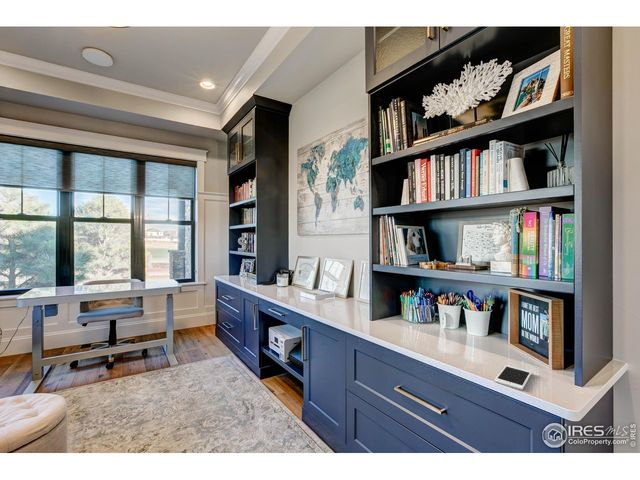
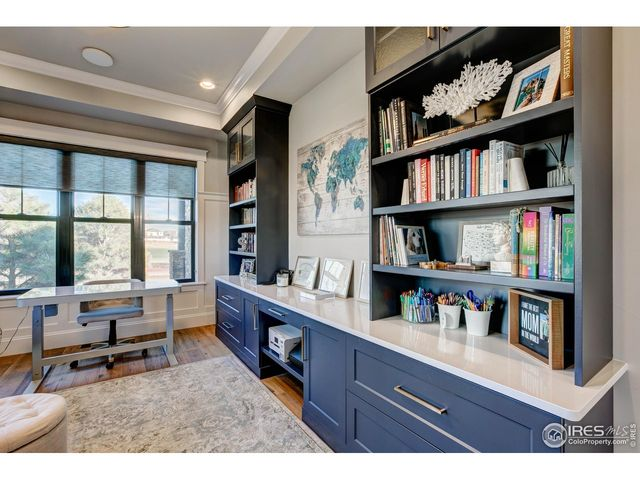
- cell phone (513, 376)
